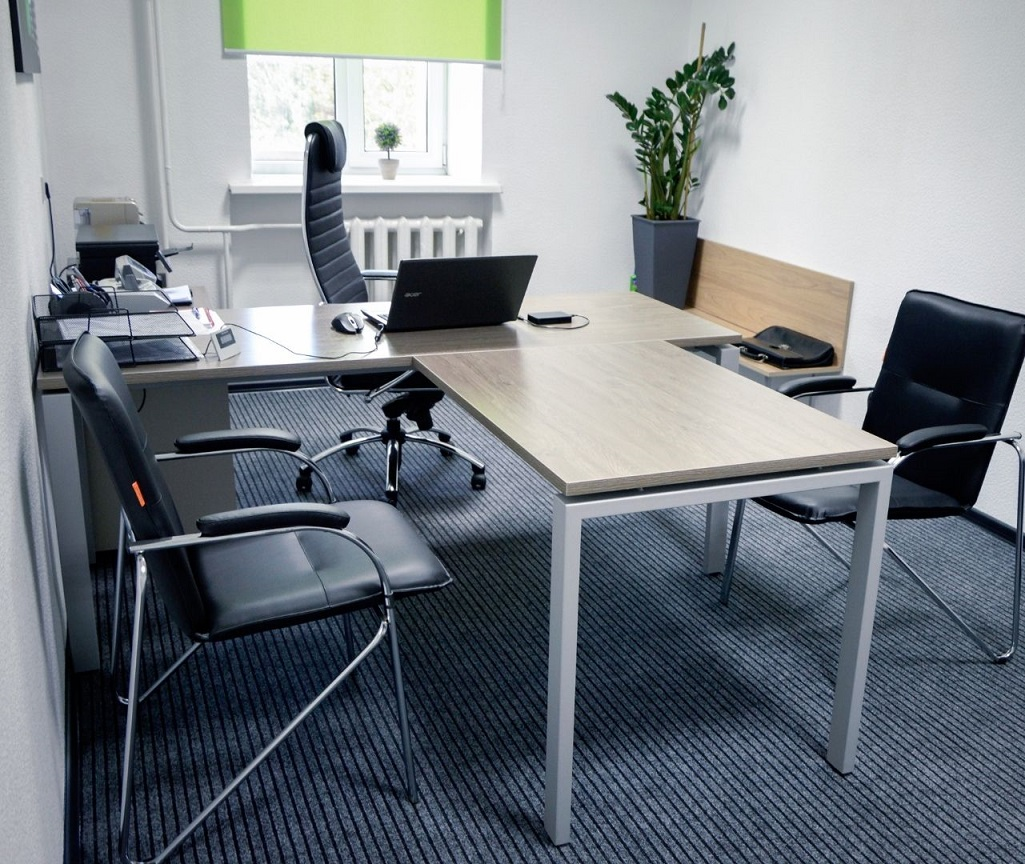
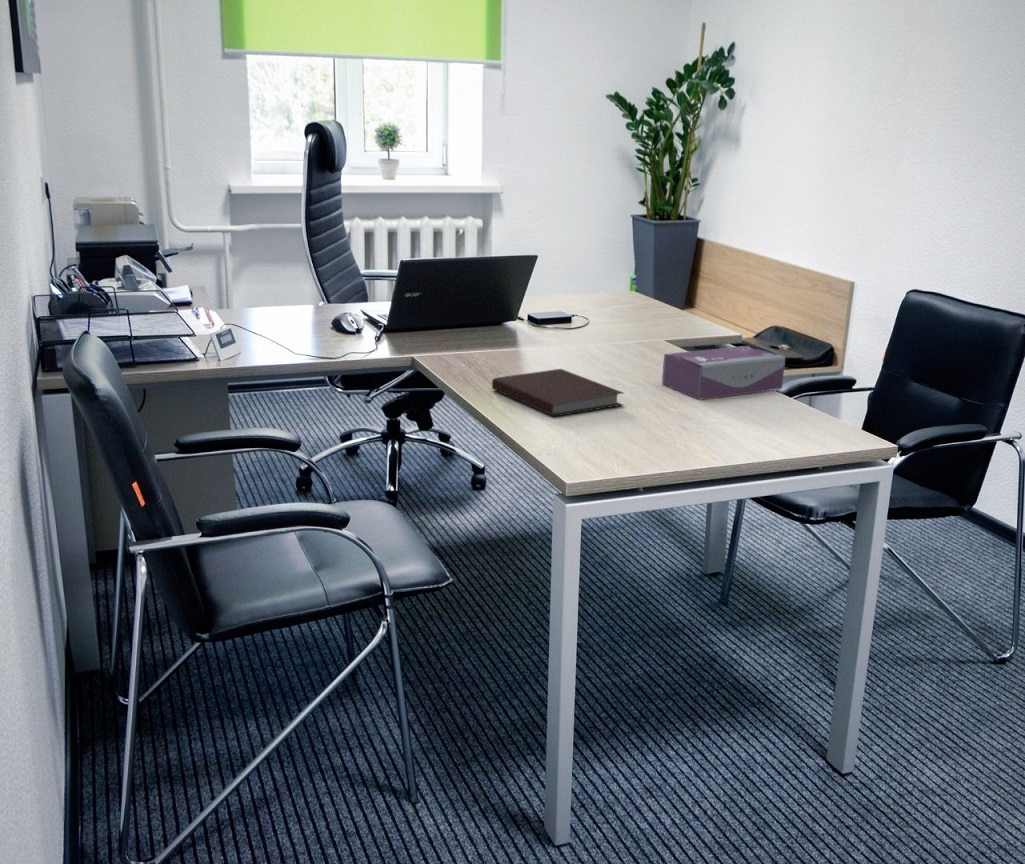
+ tissue box (723, 370)
+ notebook (556, 391)
